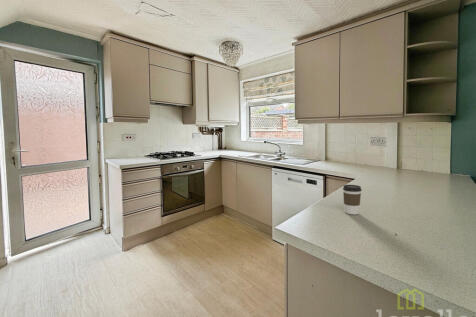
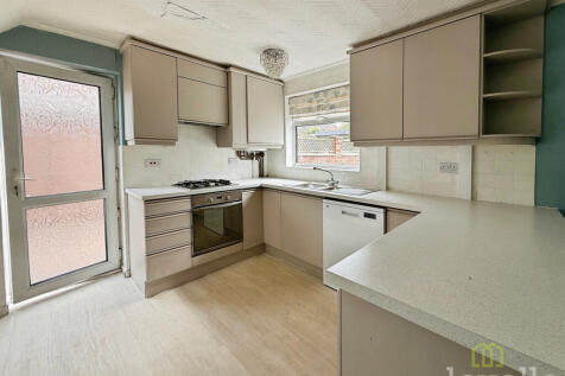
- coffee cup (351, 199)
